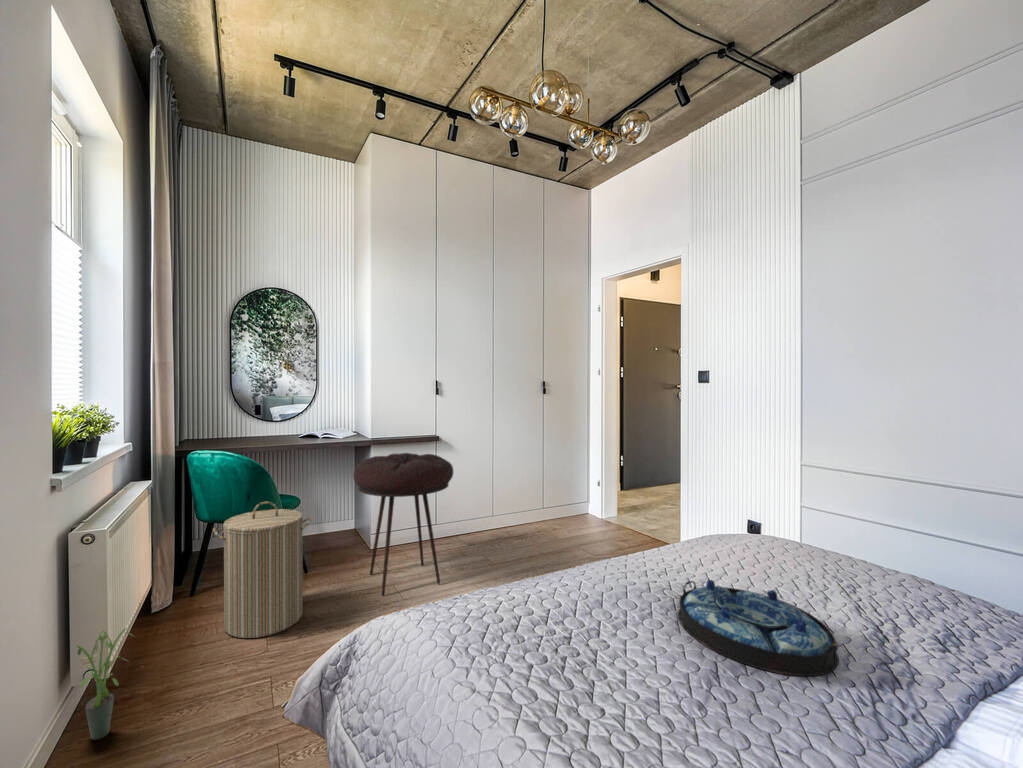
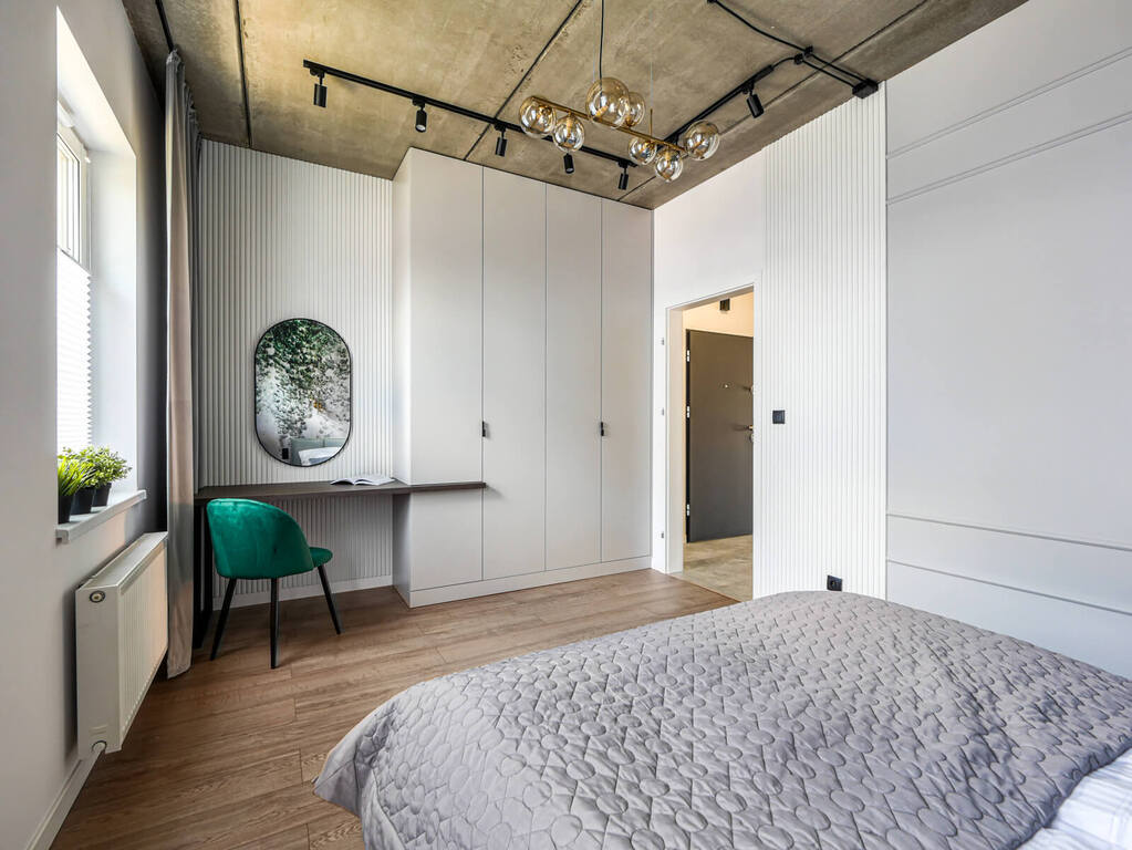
- laundry hamper (264, 561)
- serving tray (751, 615)
- stool (416, 517)
- potted plant (105, 681)
